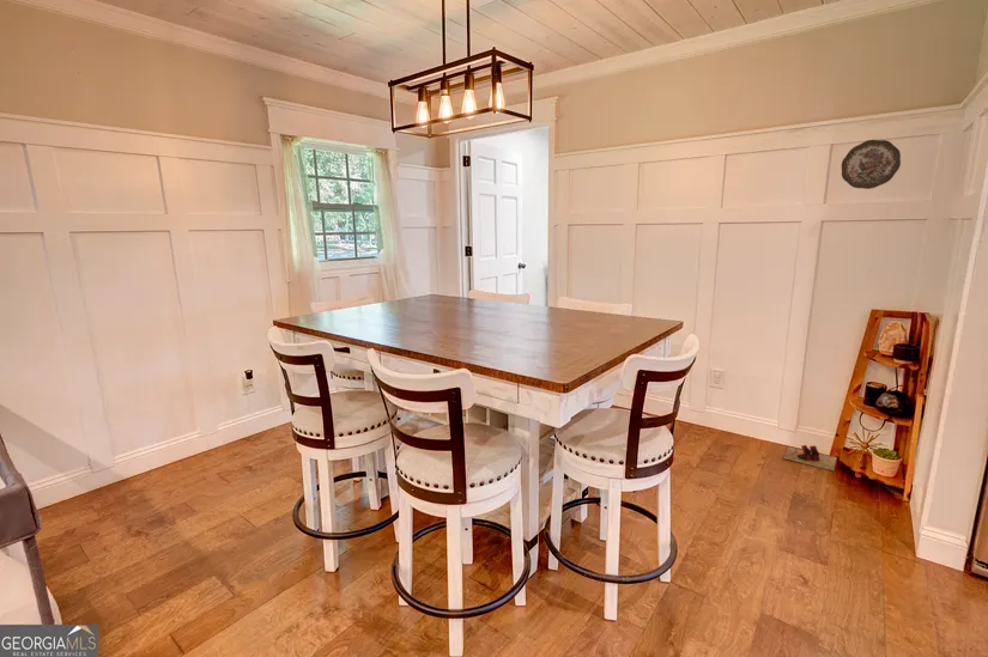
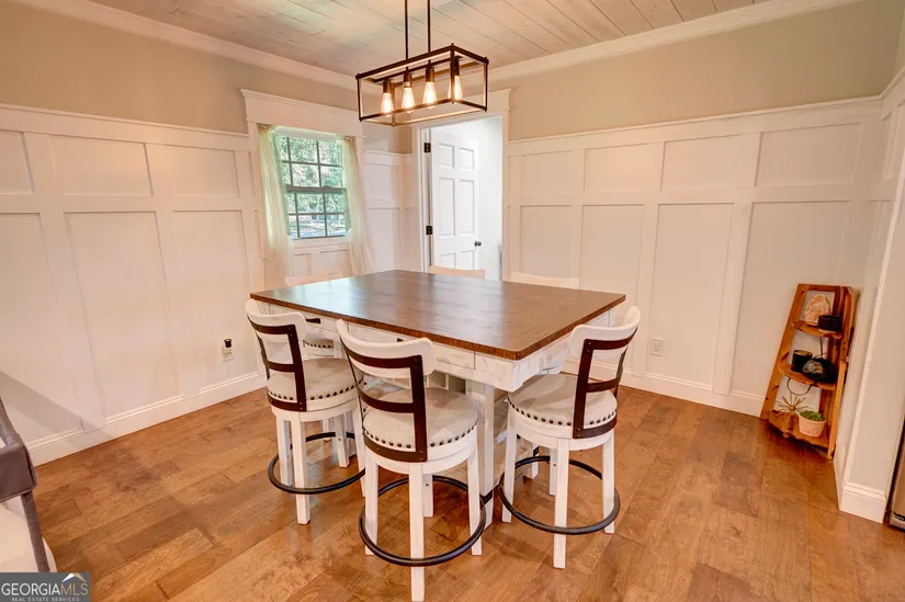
- decorative plate (869, 164)
- slippers (810, 451)
